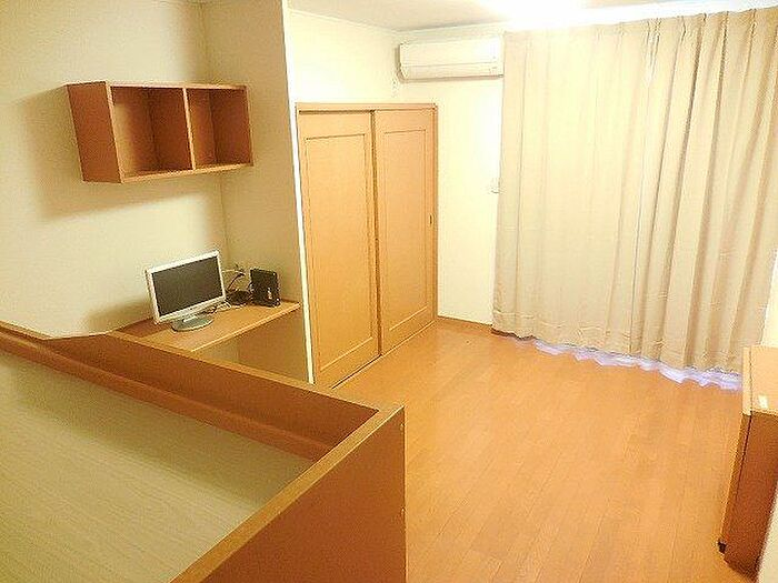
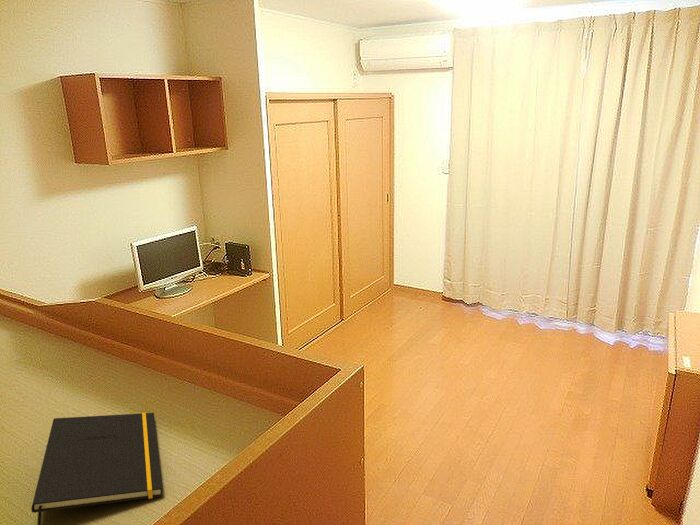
+ notepad (103, 454)
